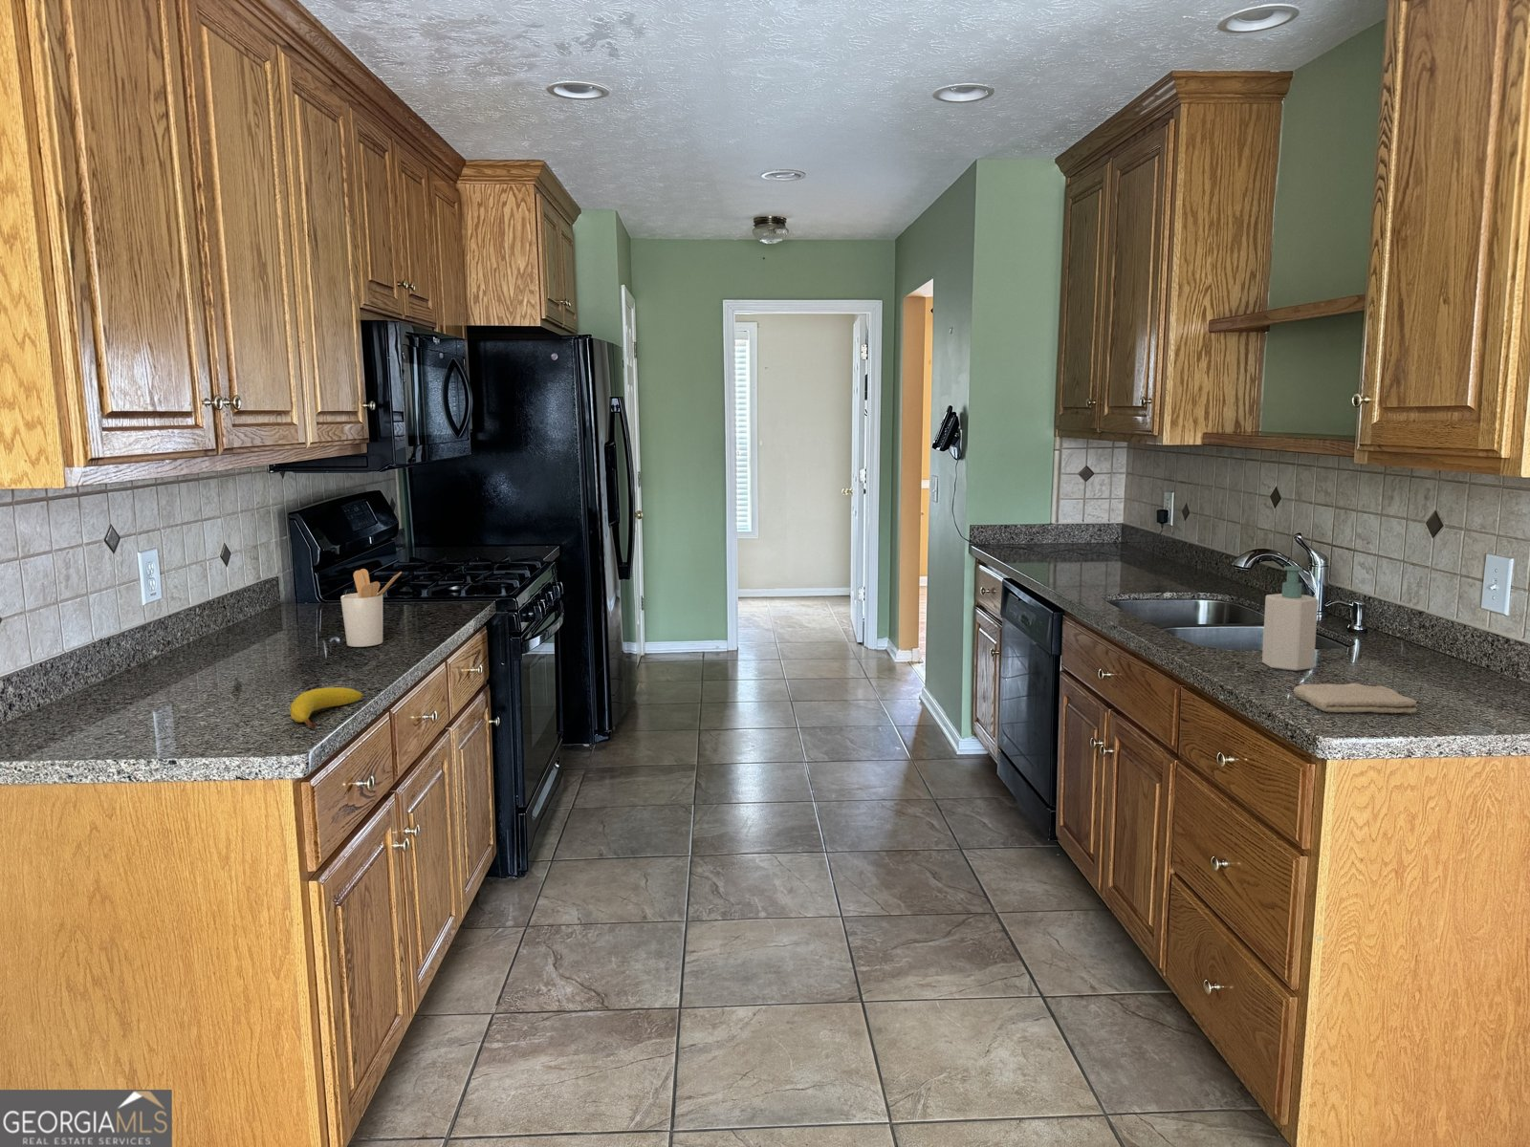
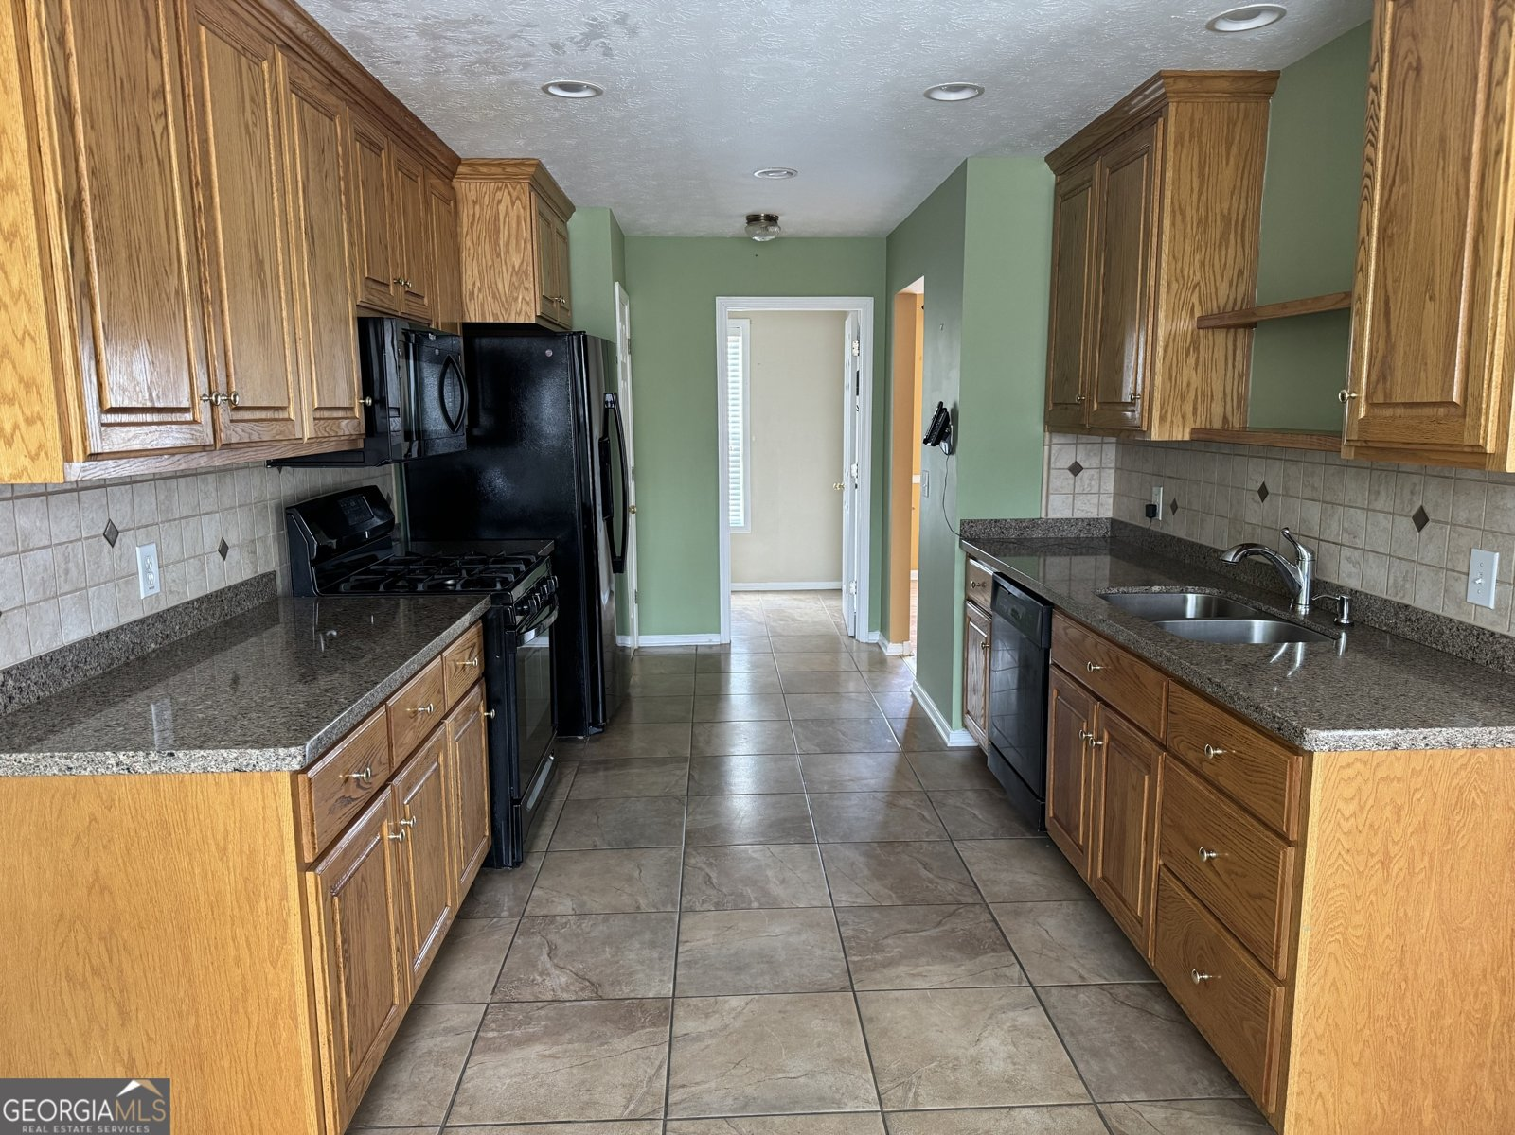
- fruit (322, 701)
- soap bottle (1290, 617)
- washcloth (1355, 698)
- utensil holder (373, 606)
